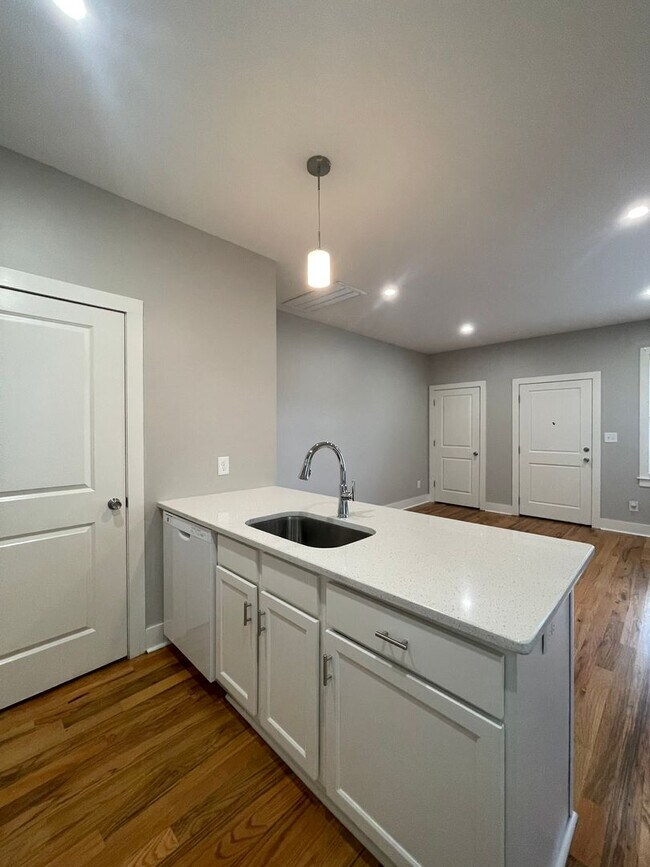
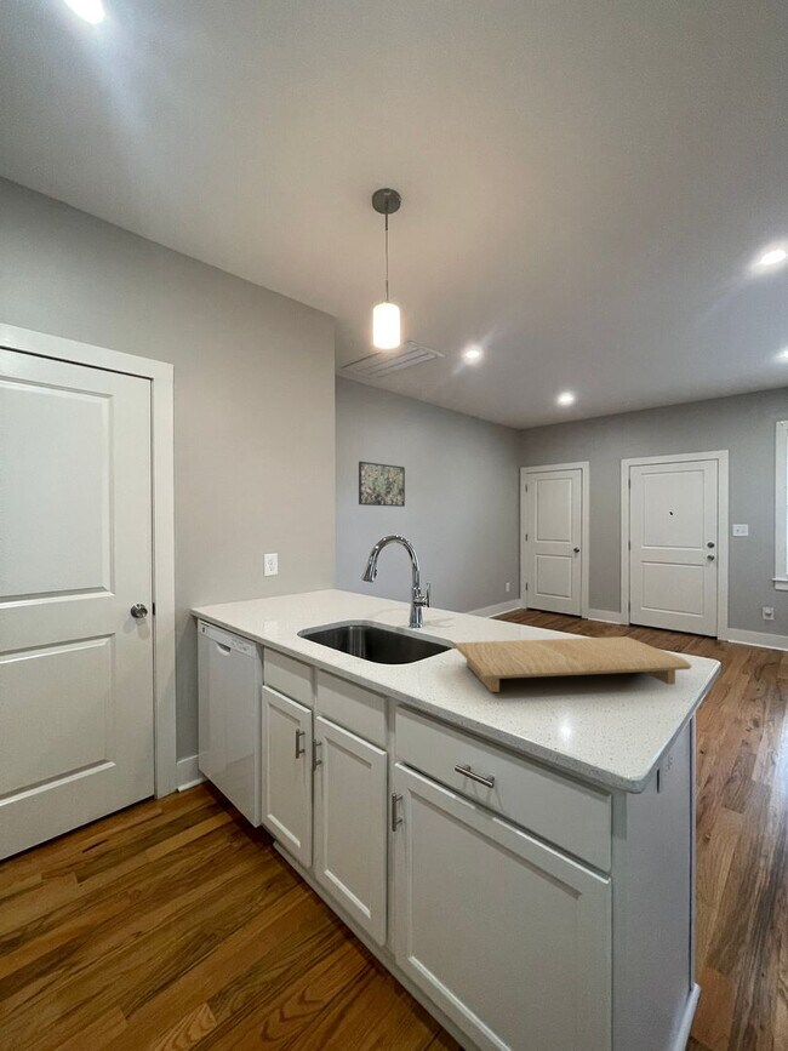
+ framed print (382, 485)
+ cutting board (561, 661)
